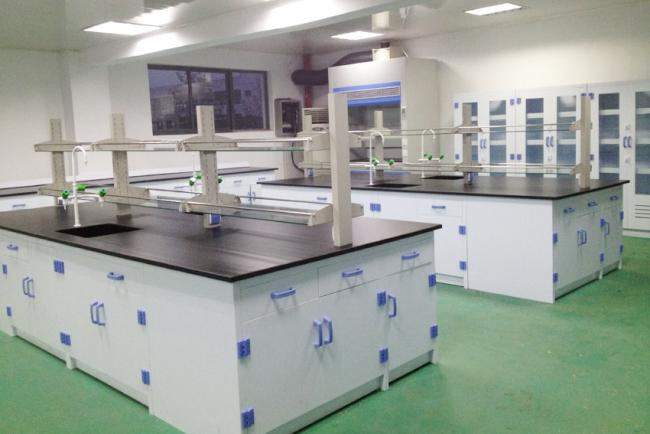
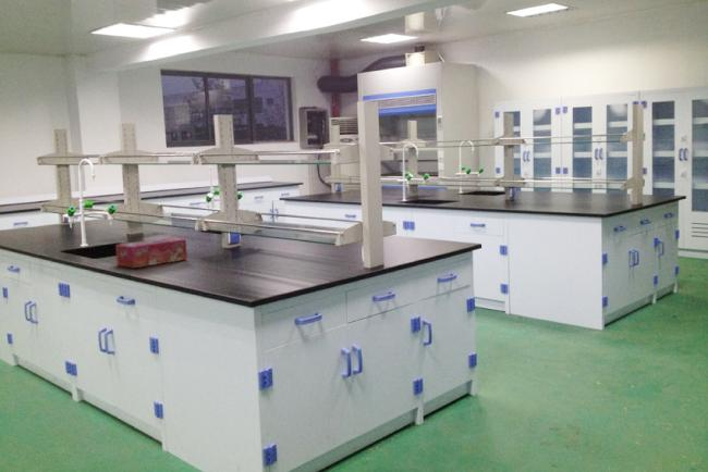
+ tissue box (151, 251)
